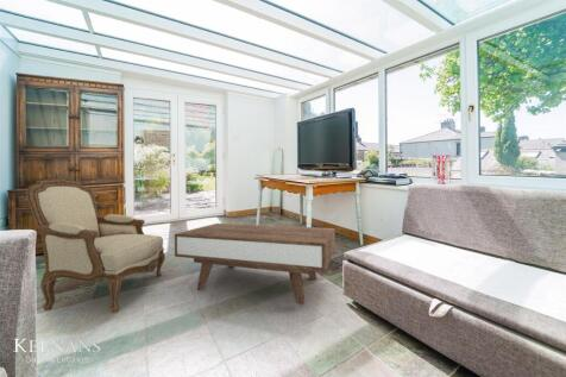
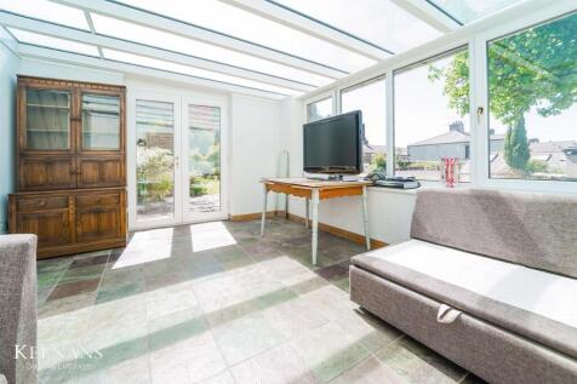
- armchair (106, 235)
- coffee table (259, 257)
